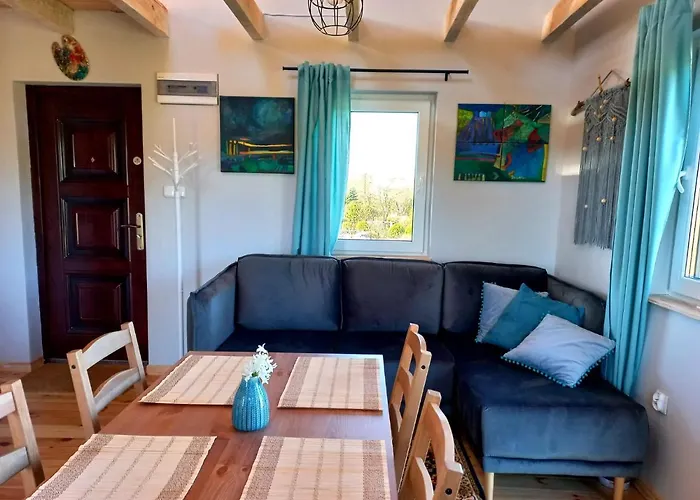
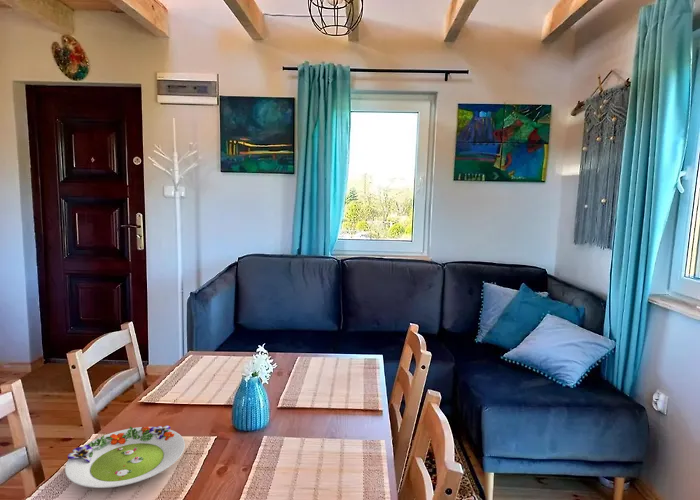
+ salad plate (128, 456)
